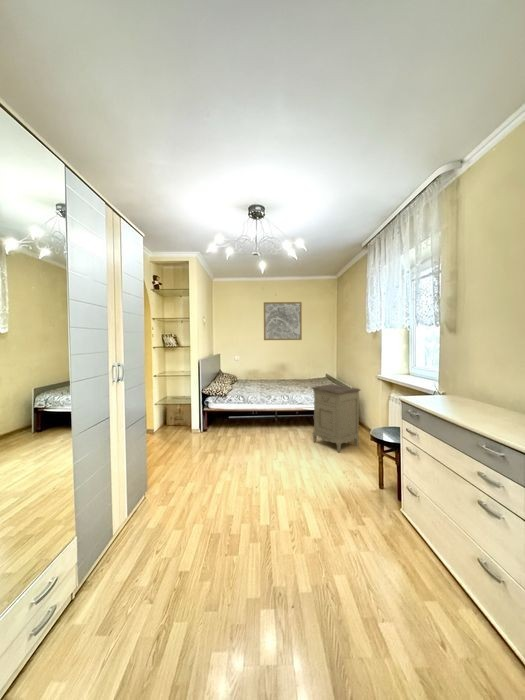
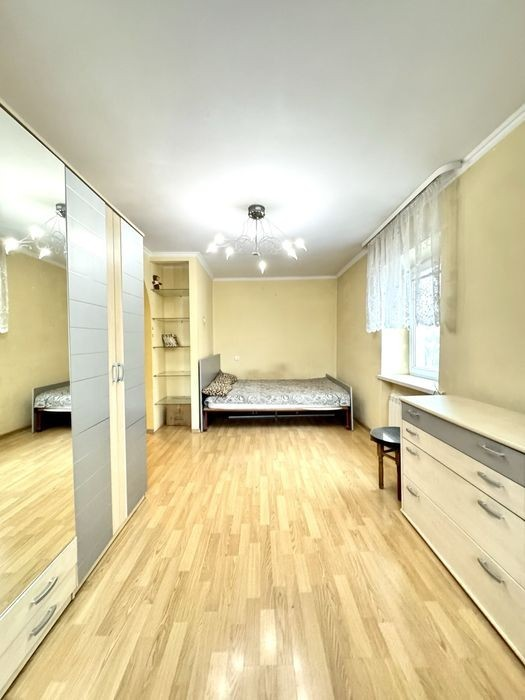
- nightstand (333, 416)
- wall art (282, 321)
